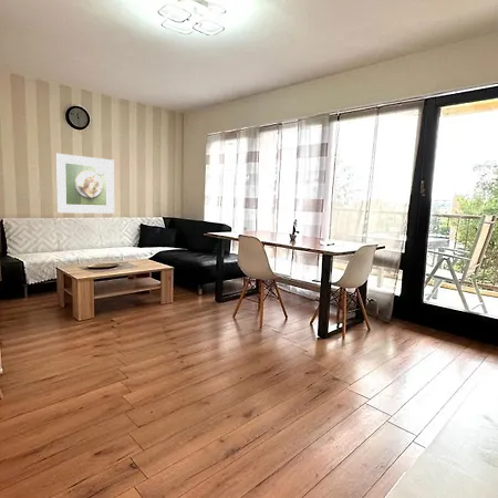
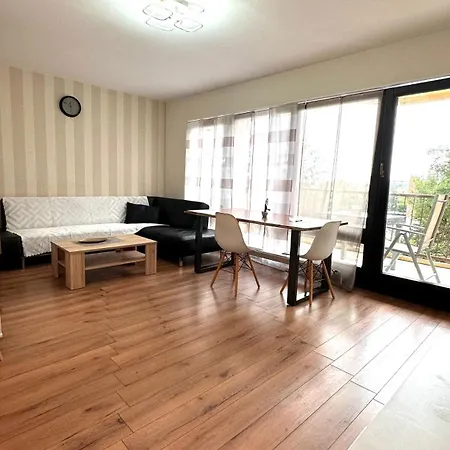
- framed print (86, 185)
